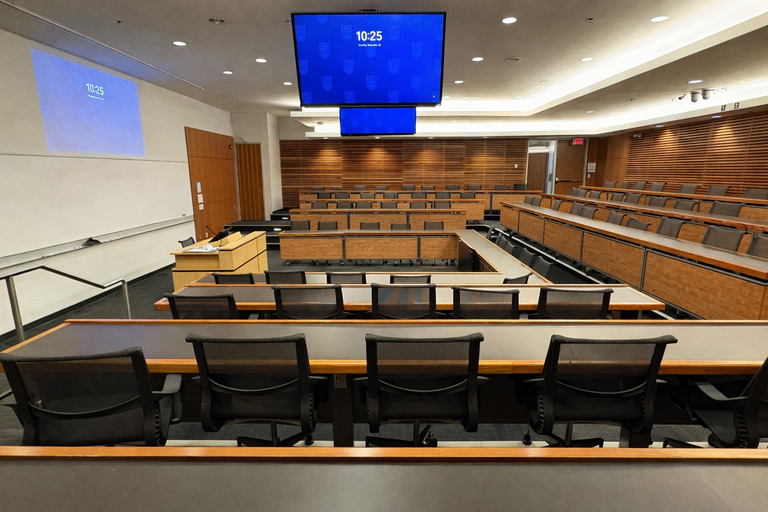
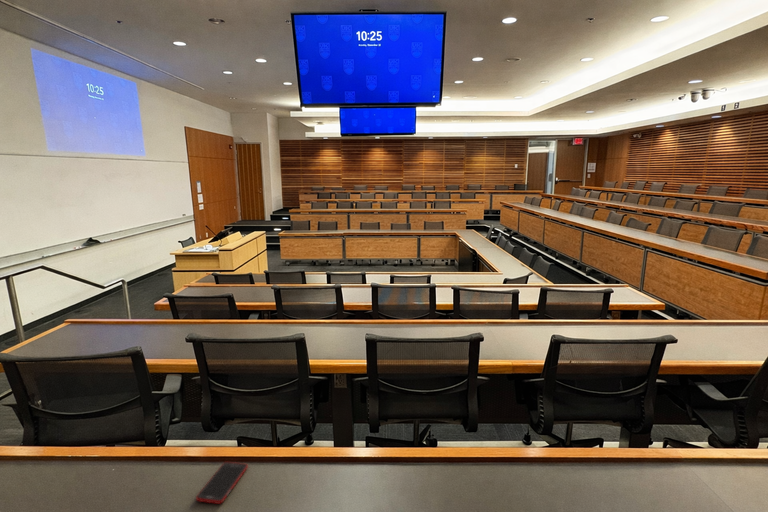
+ cell phone (223, 481)
